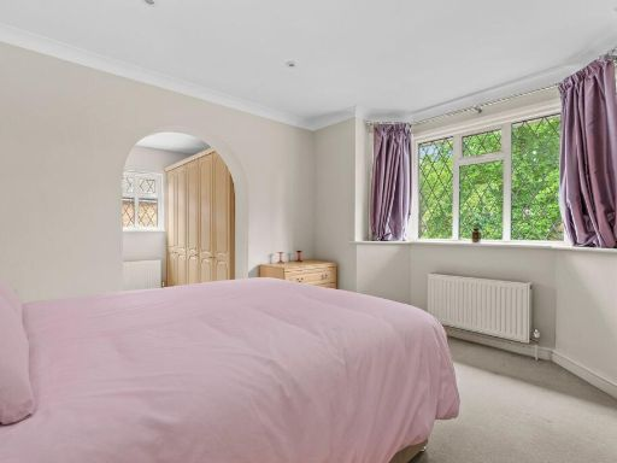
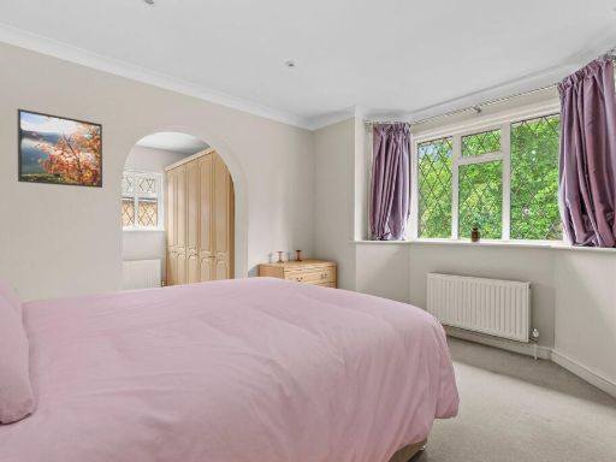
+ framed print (63, 150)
